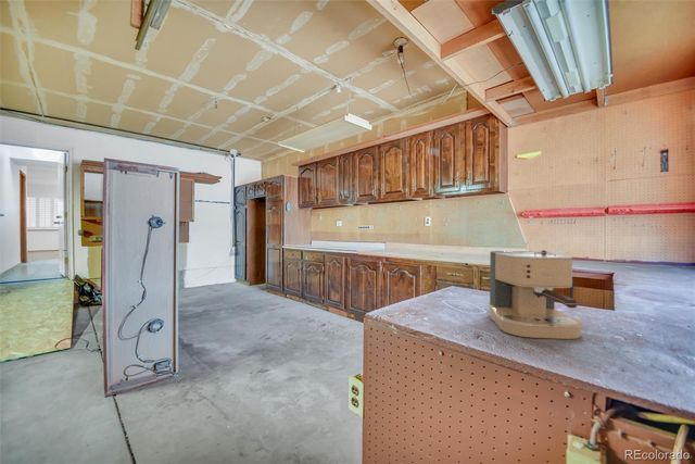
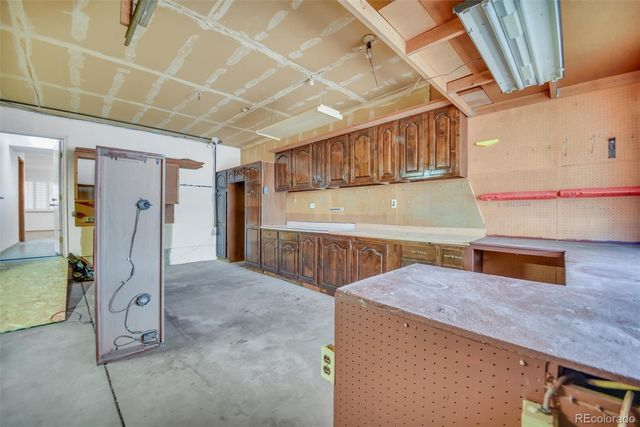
- coffee maker (533, 288)
